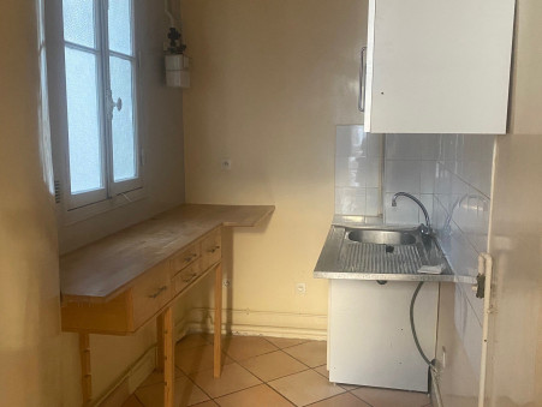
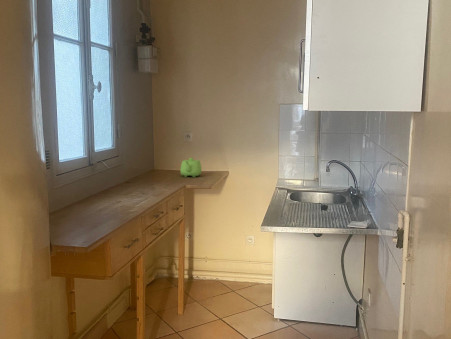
+ teapot (190, 167)
